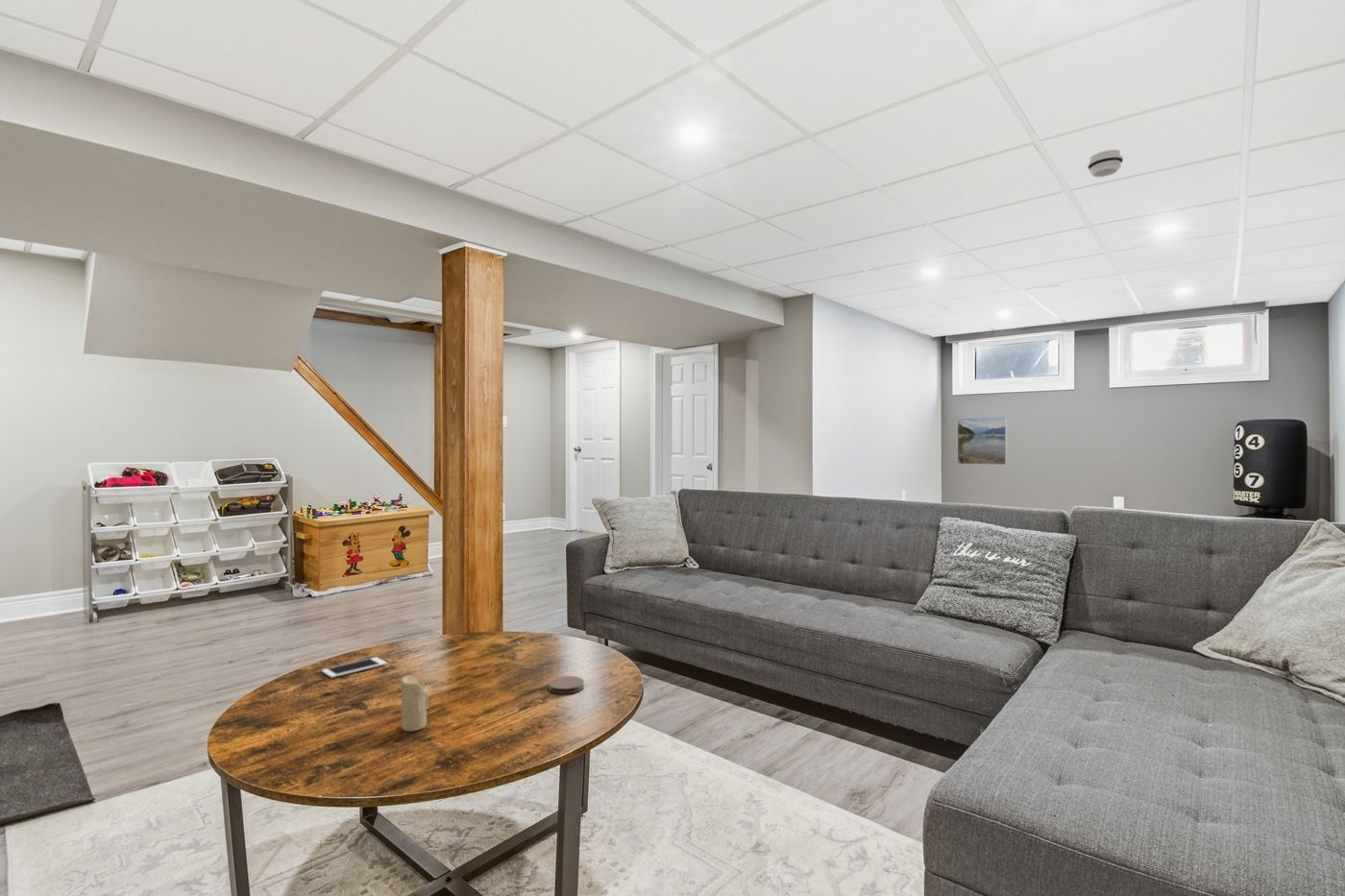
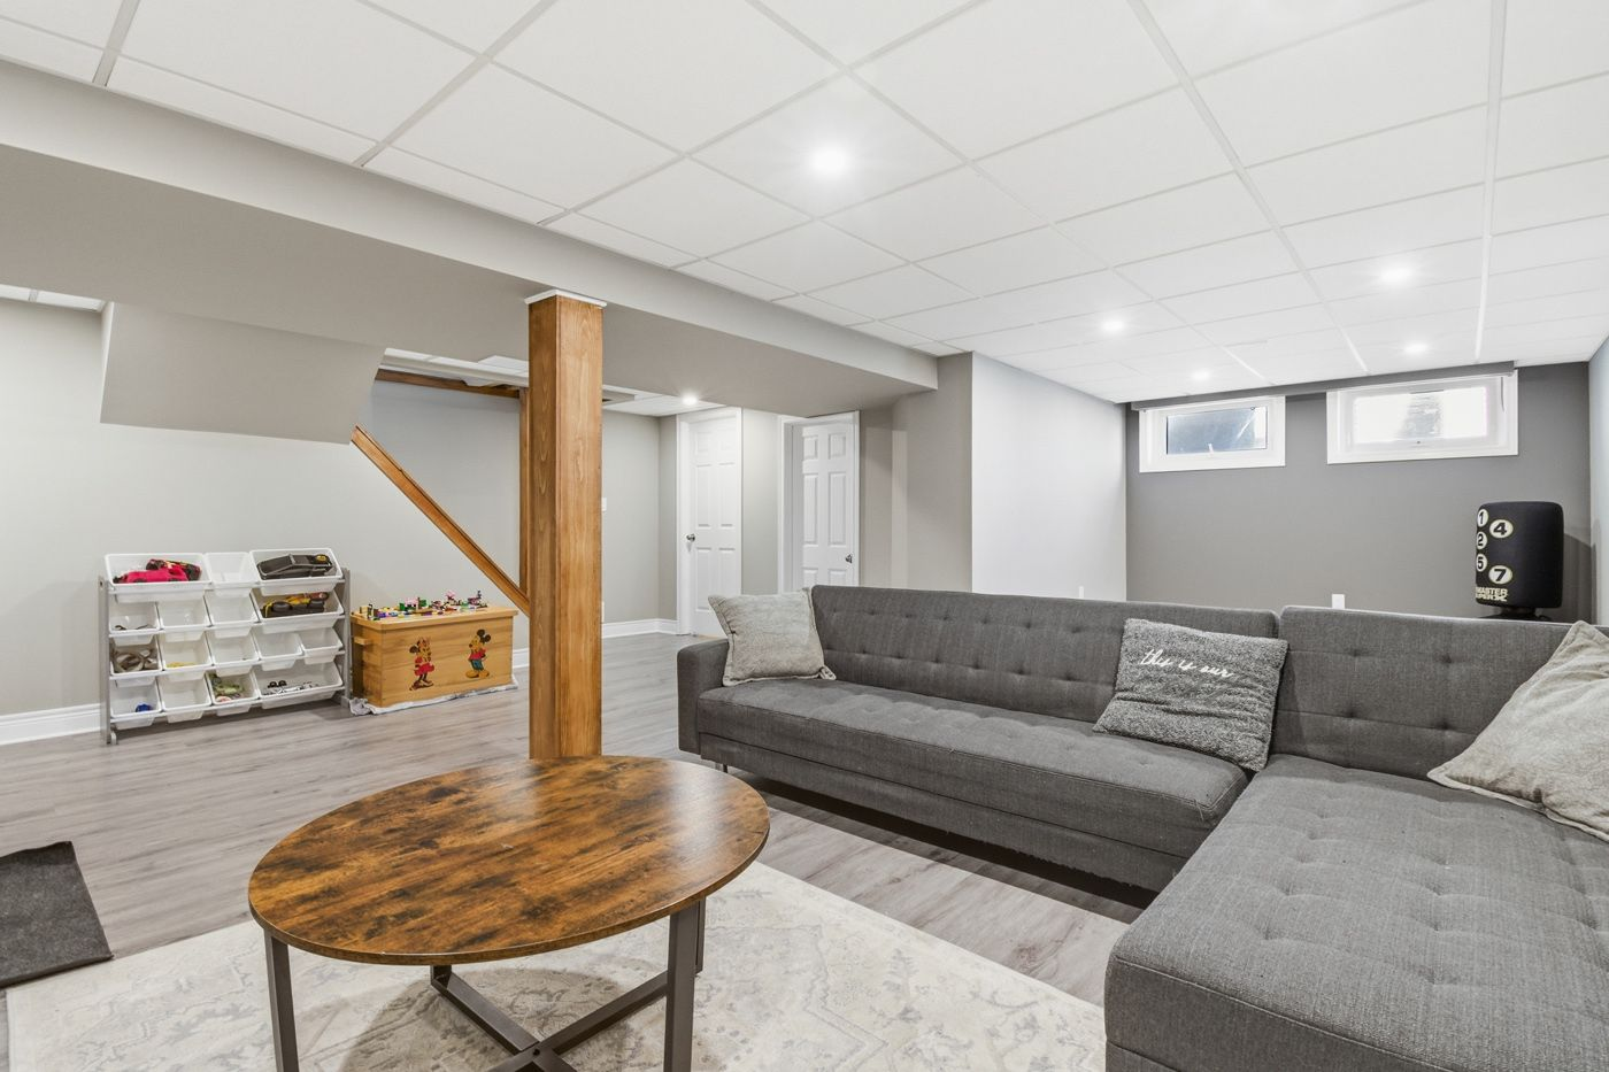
- candle (414, 702)
- smoke detector (1105, 163)
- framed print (981, 441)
- cell phone (355, 666)
- coaster (566, 684)
